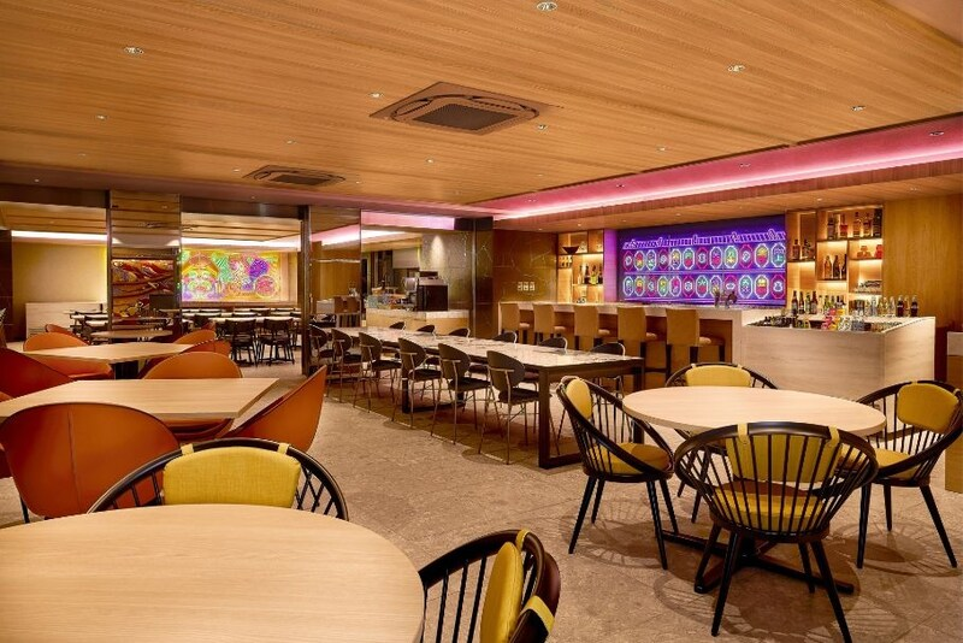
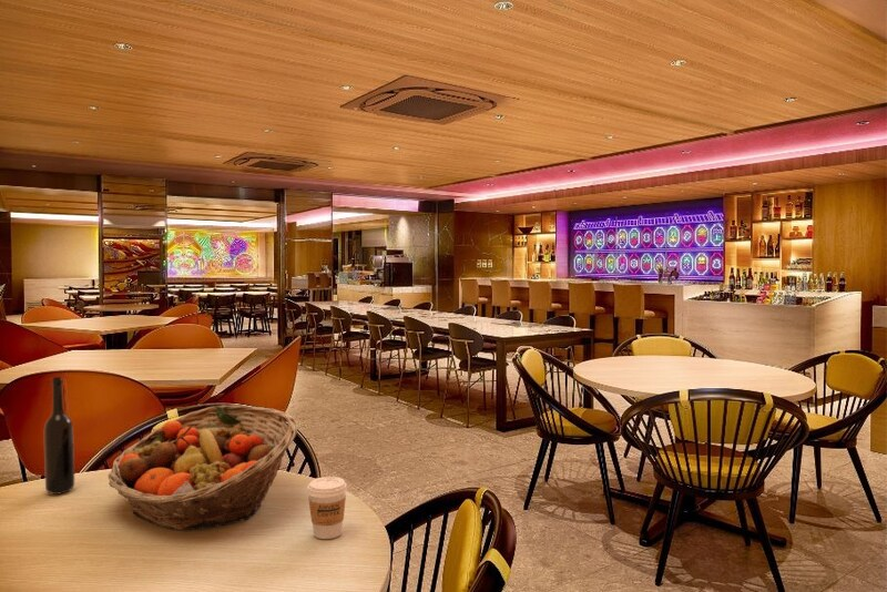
+ fruit basket (205, 461)
+ bottle (59, 435)
+ coffee cup (327, 507)
